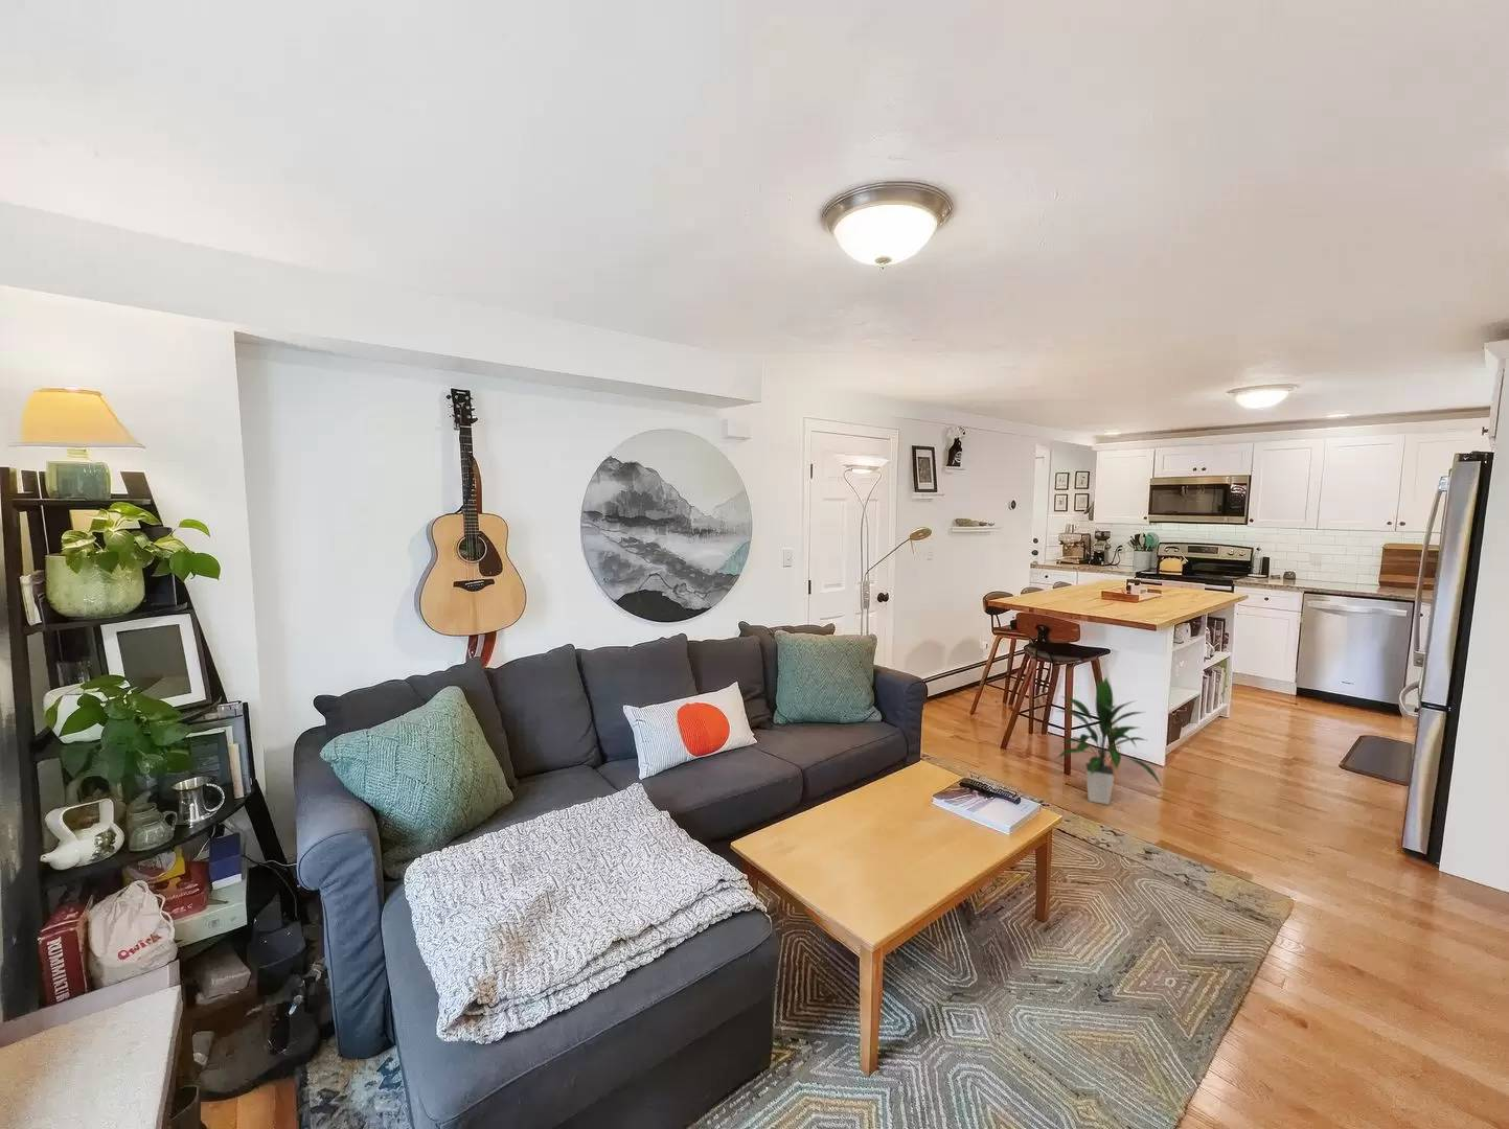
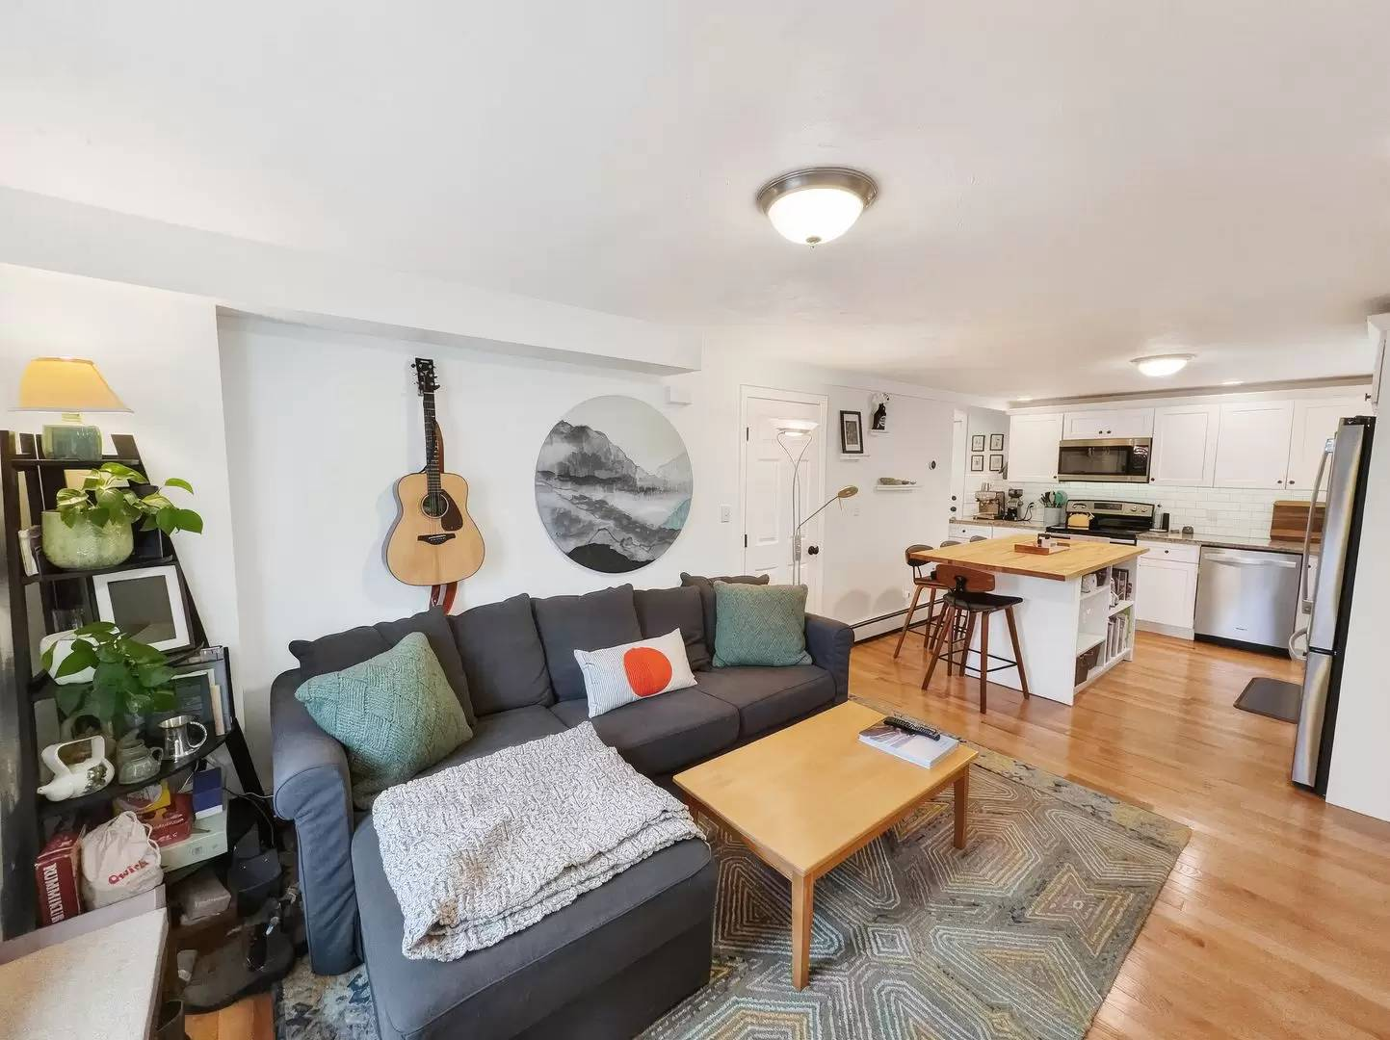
- indoor plant (1104, 742)
